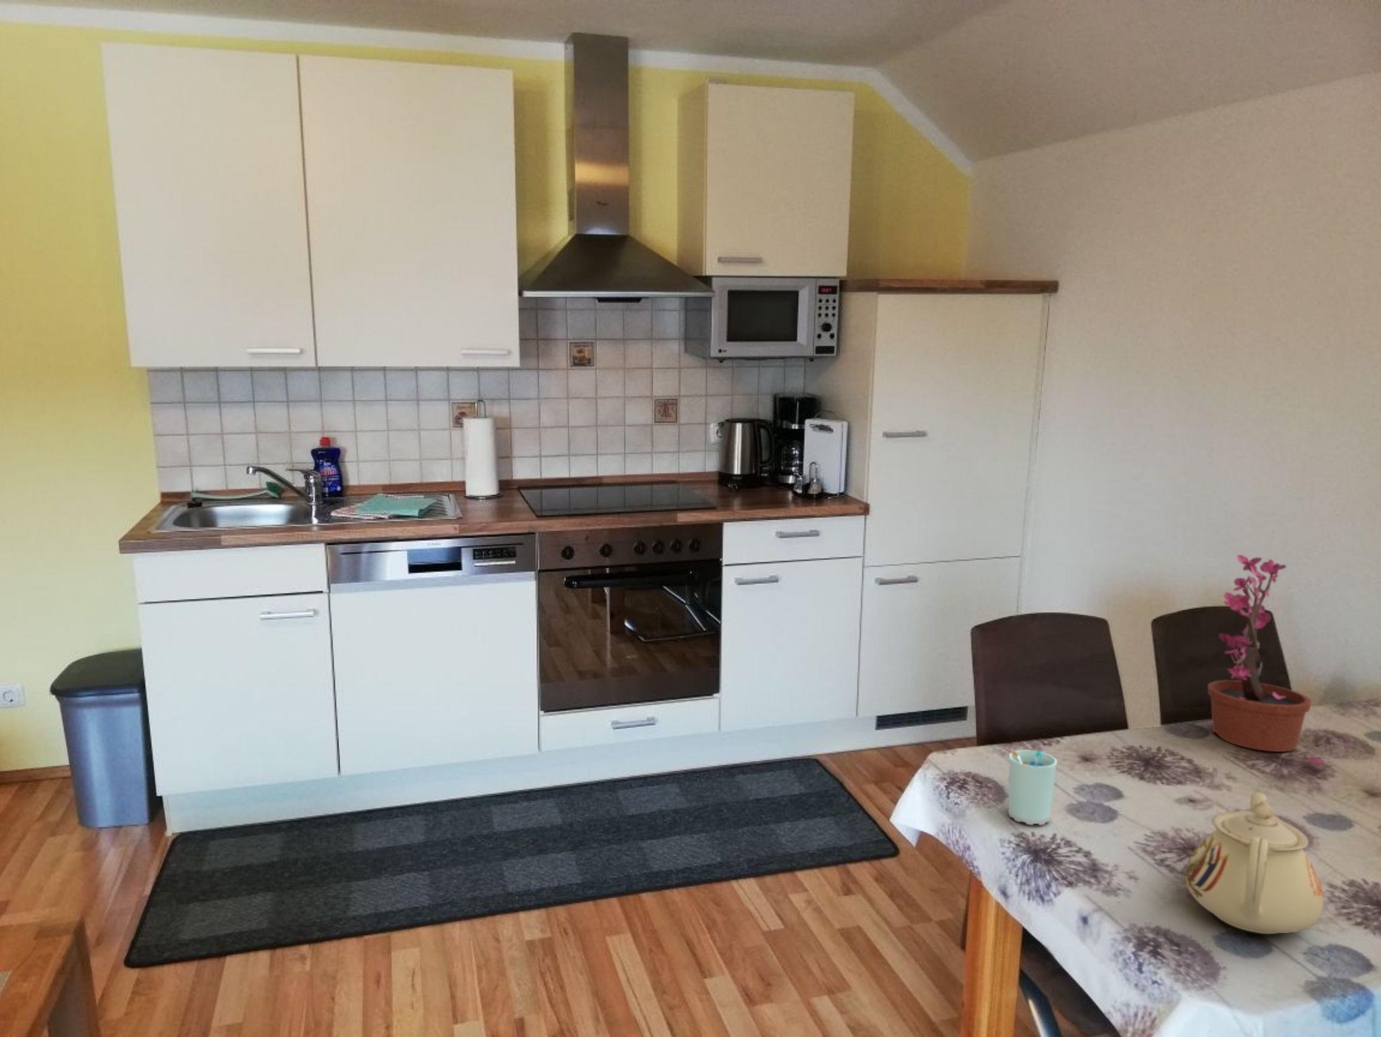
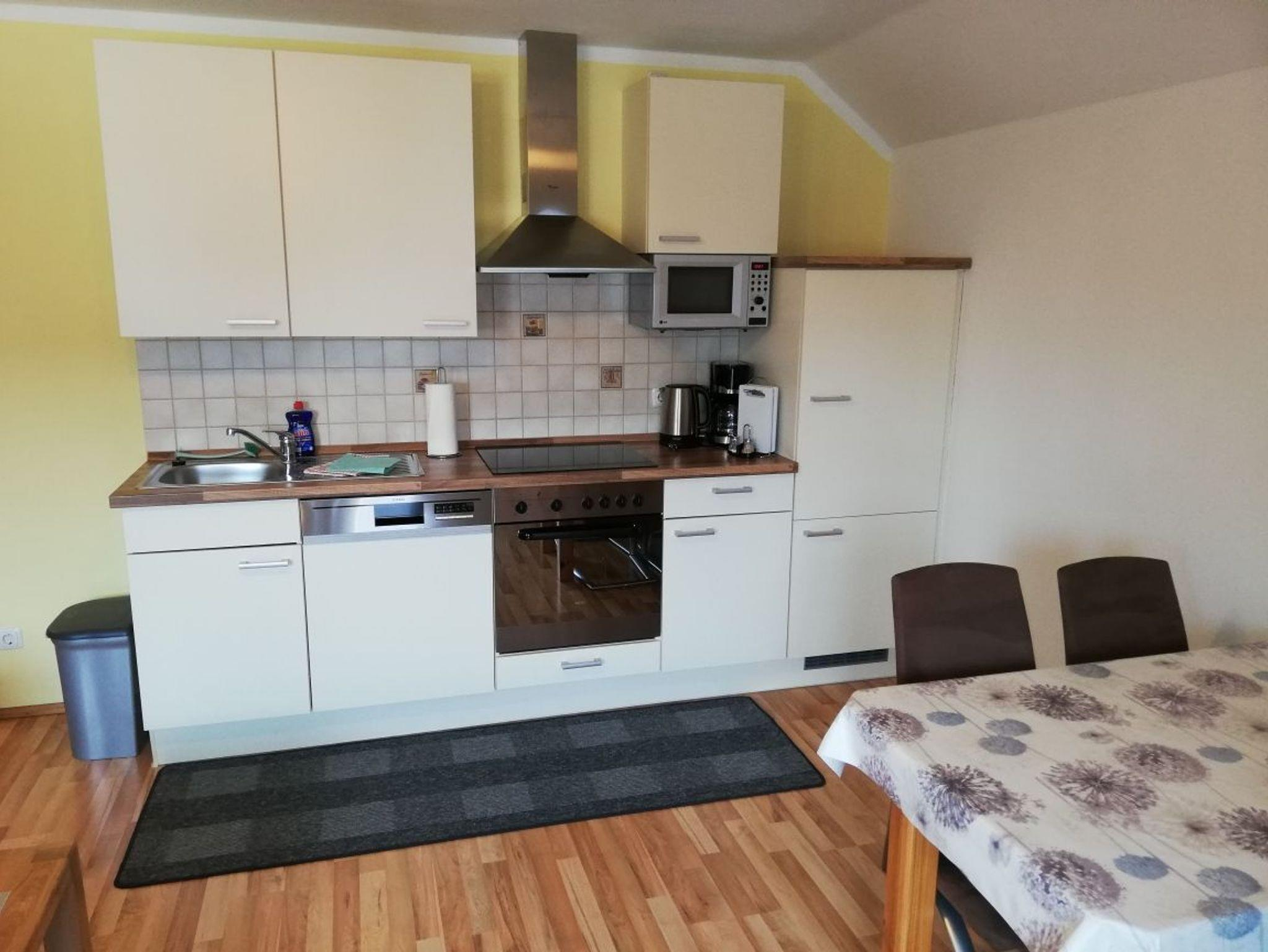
- teapot (1255, 858)
- cup (1029, 781)
- potted plant (1260, 658)
